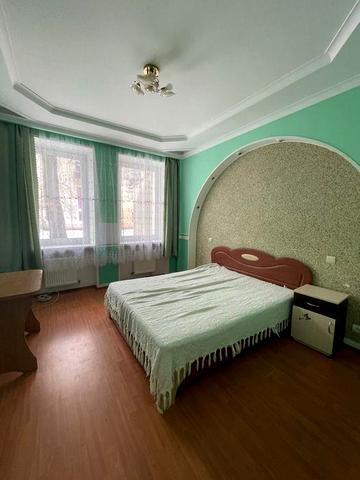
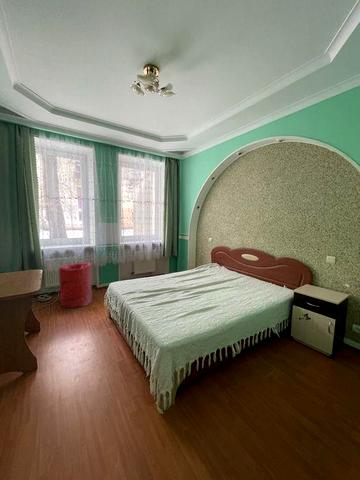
+ laundry hamper (76, 283)
